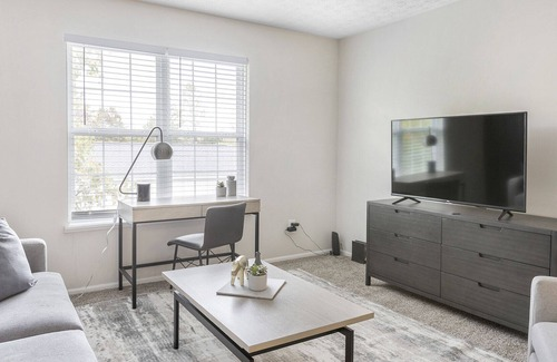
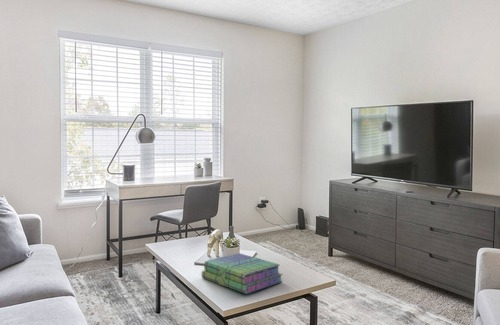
+ stack of books (241, 271)
